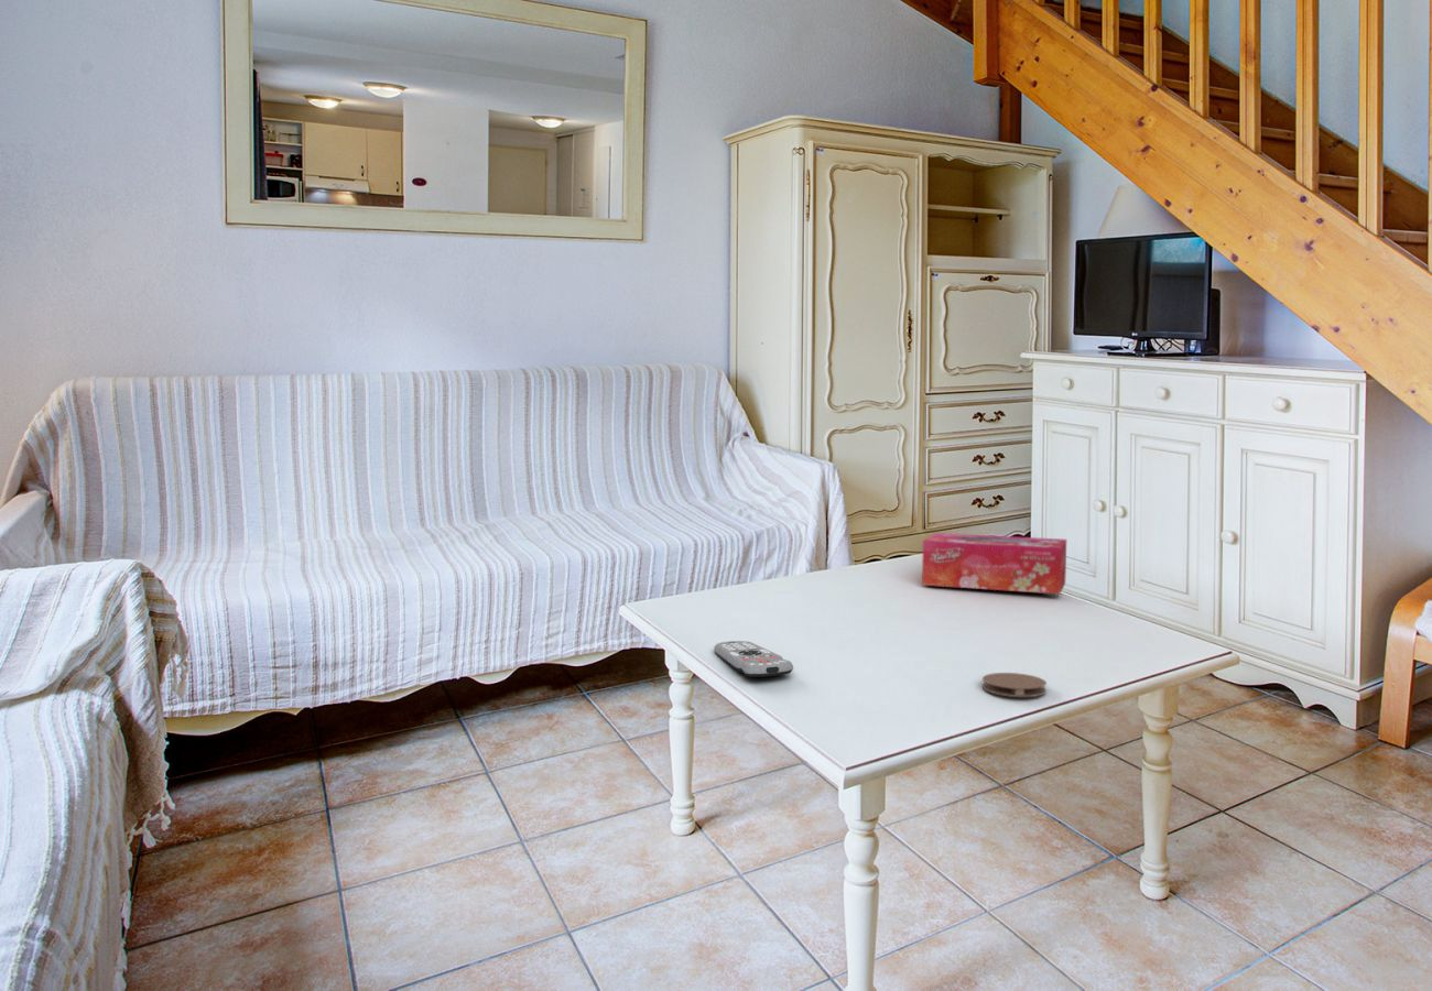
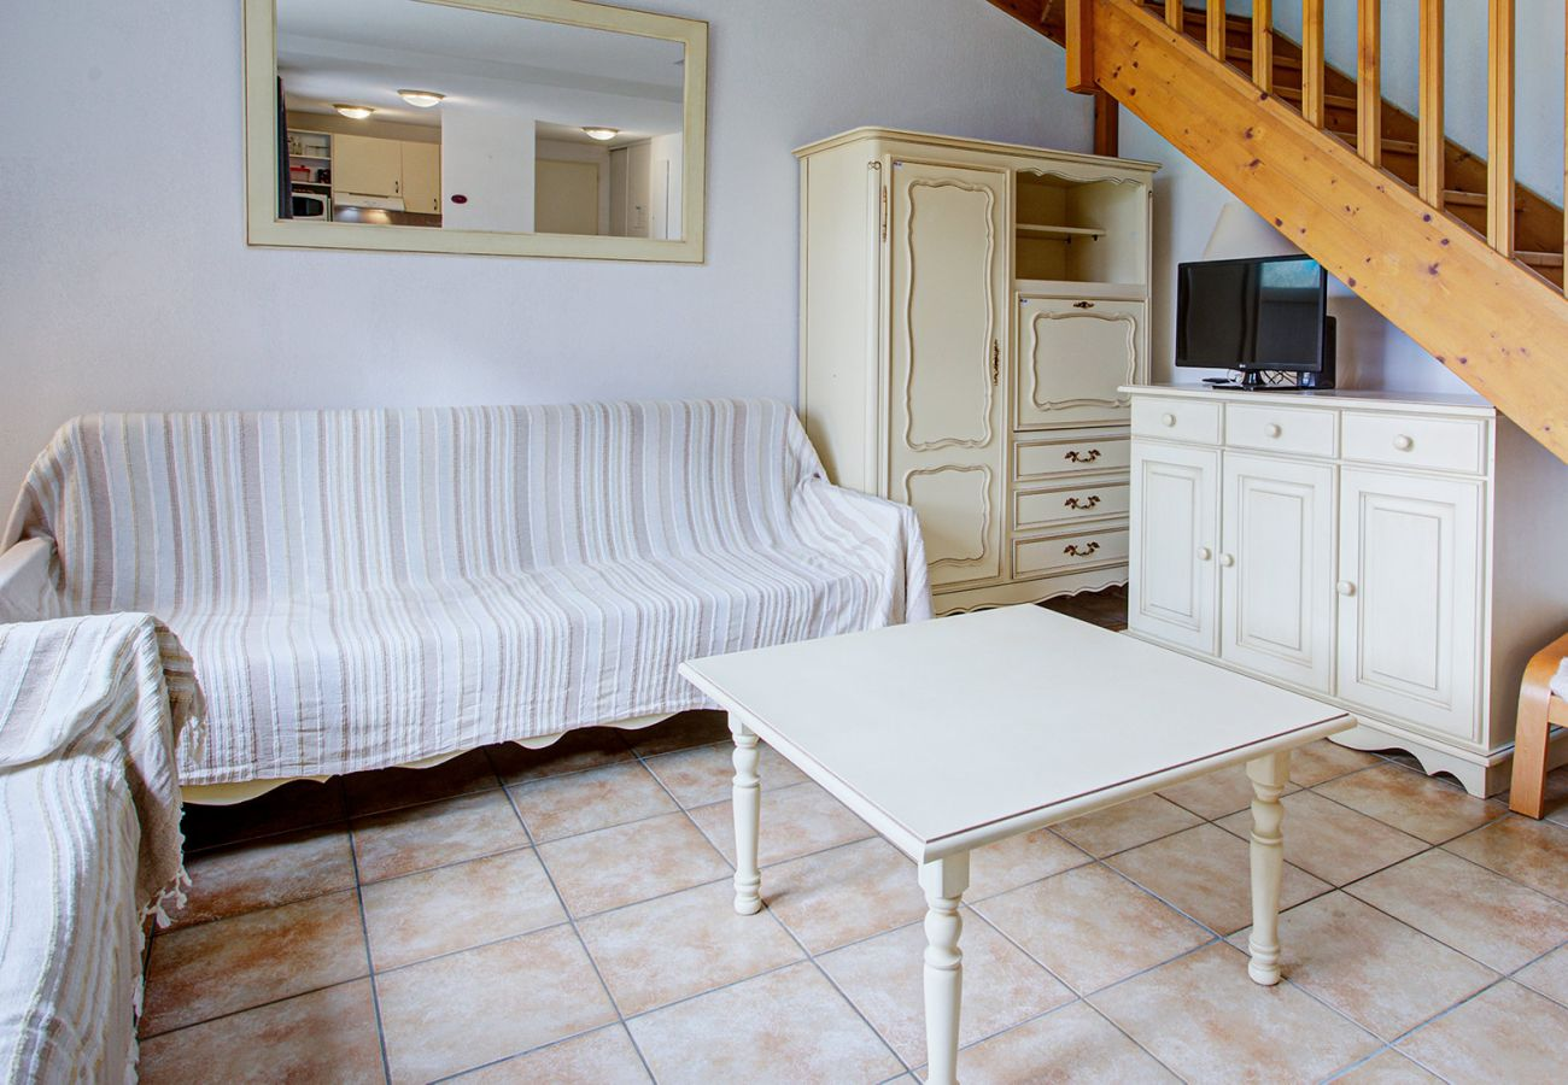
- tissue box (994, 562)
- coaster (1013, 684)
- remote control (749, 657)
